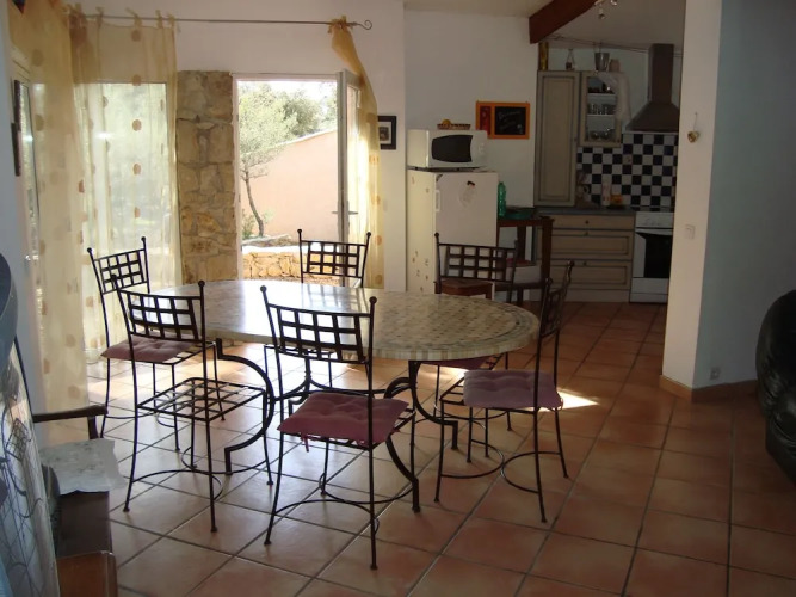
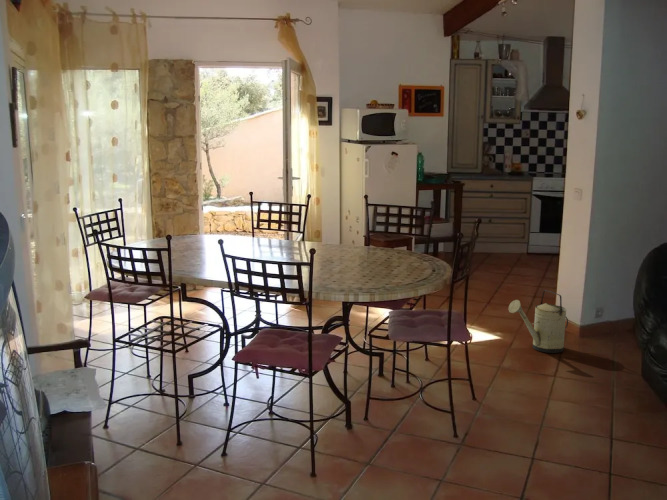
+ watering can (538, 321)
